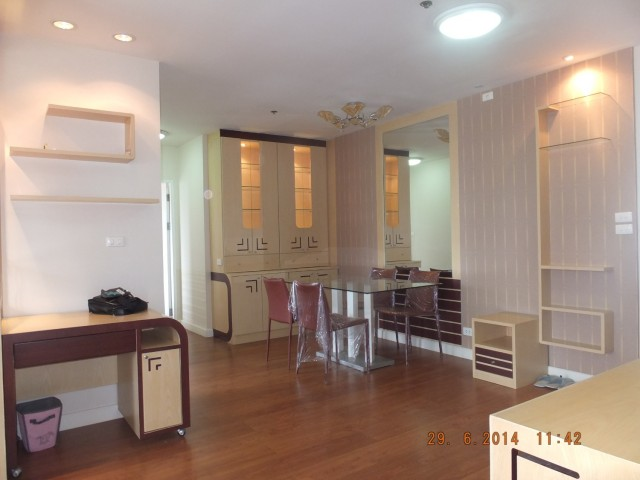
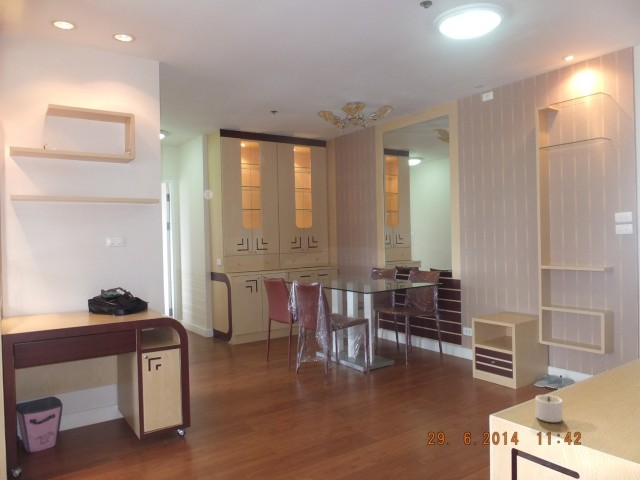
+ candle (548, 408)
